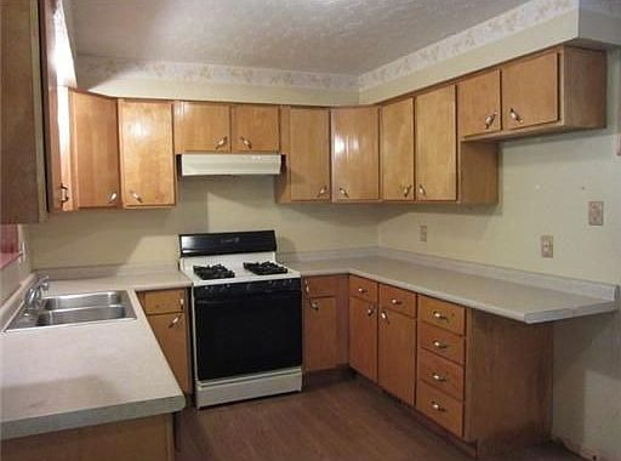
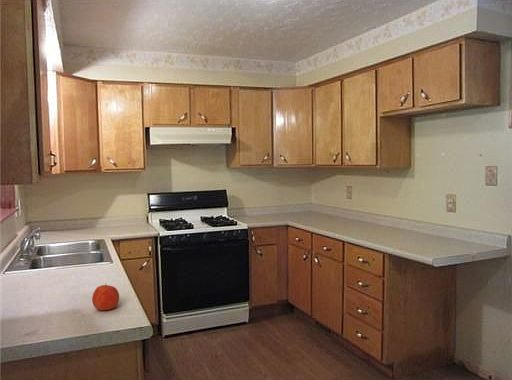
+ apple (106, 295)
